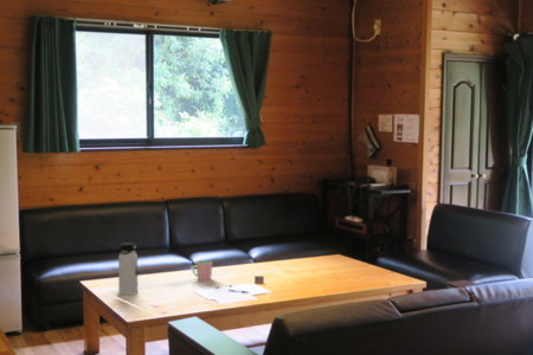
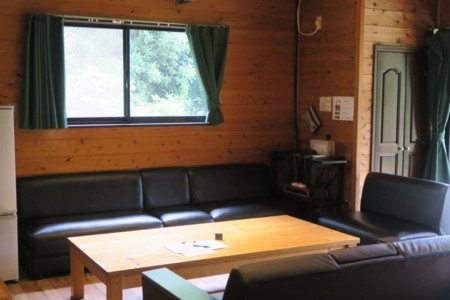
- water bottle (128, 267)
- cup (201, 271)
